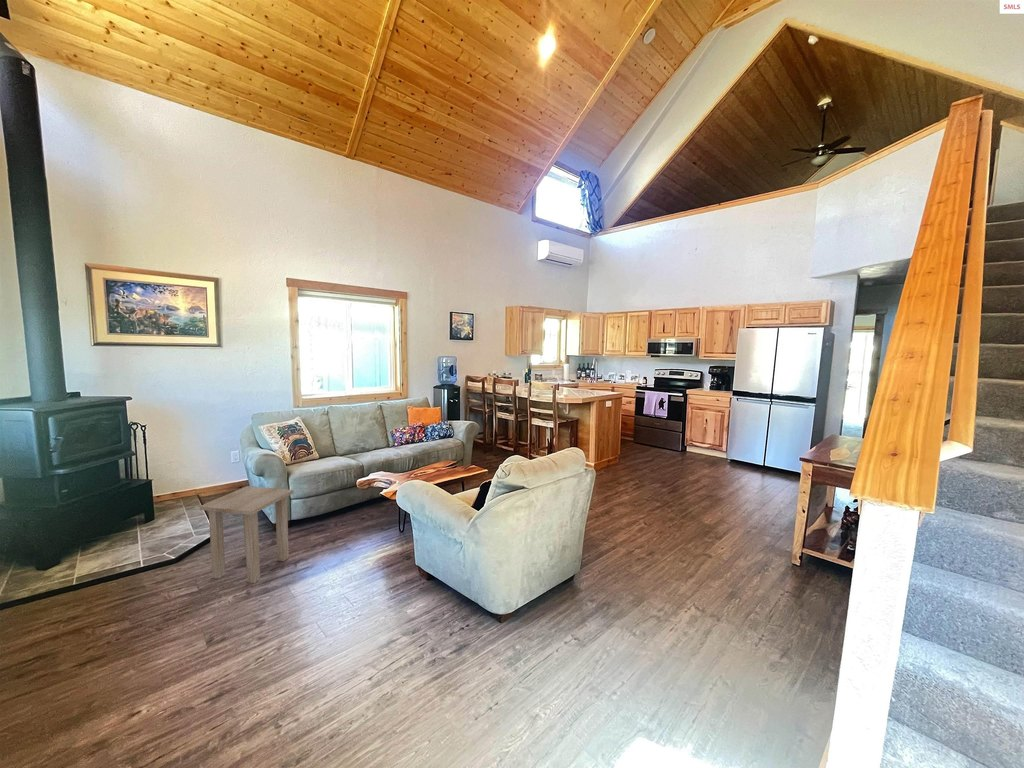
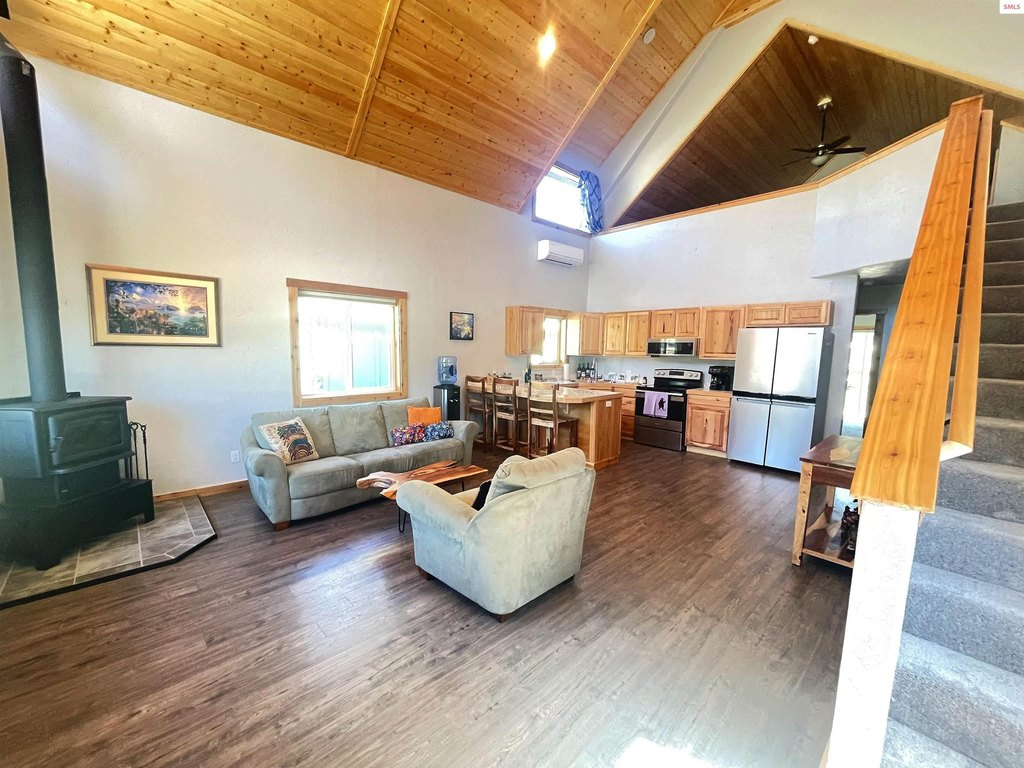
- side table (250, 532)
